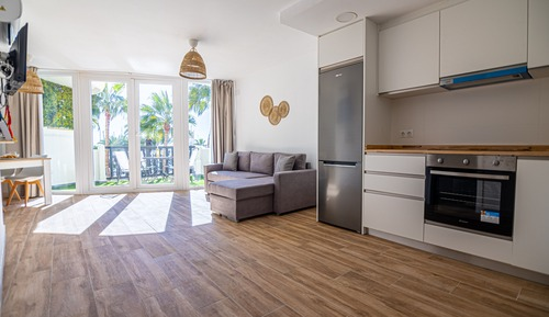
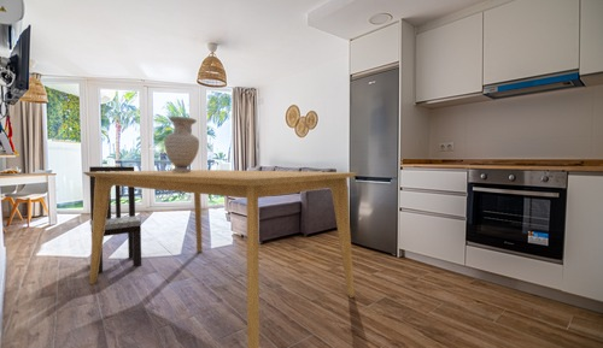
+ vase (182, 144)
+ dining chair (116, 216)
+ dining table (200, 231)
